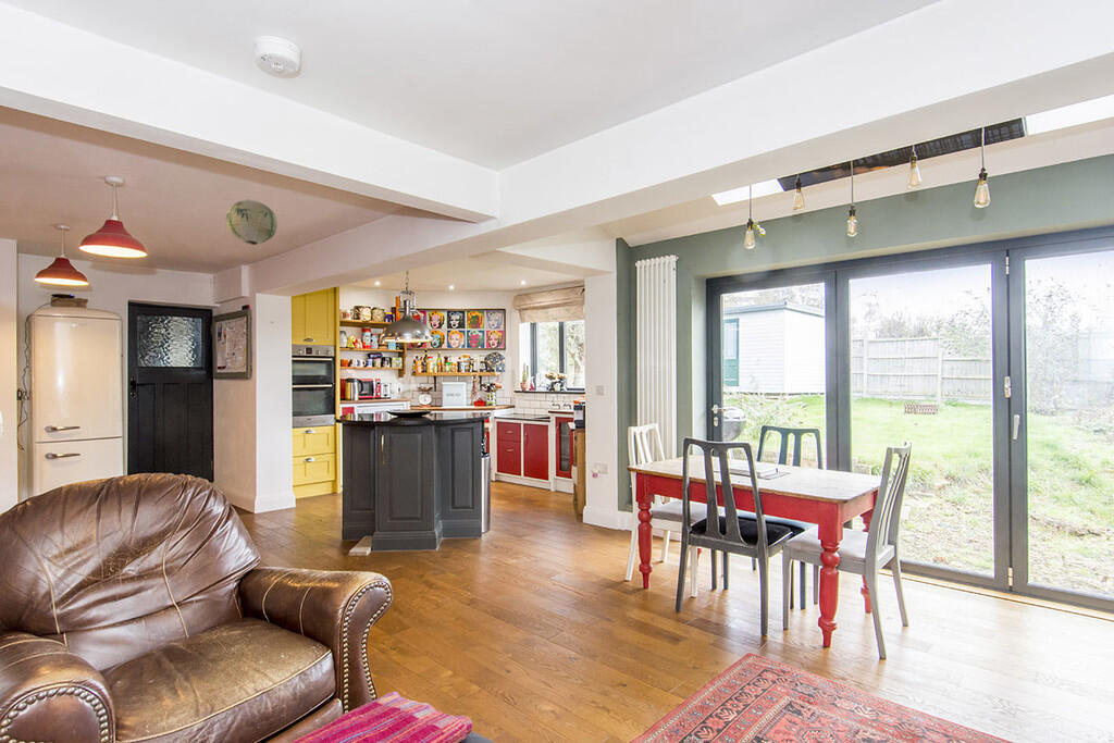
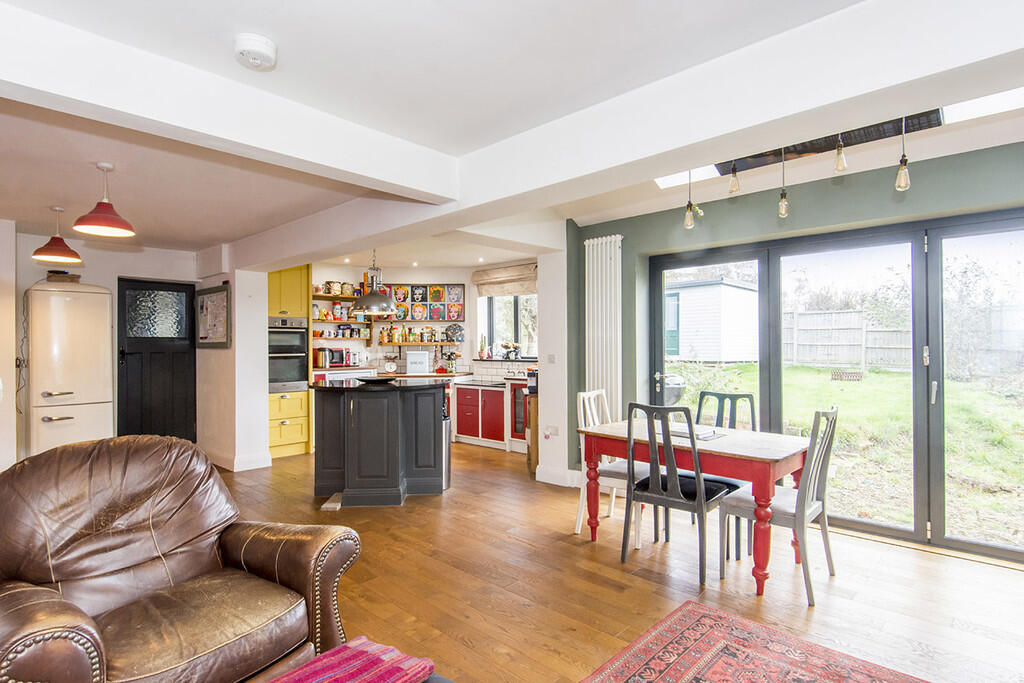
- paper lantern (251, 222)
